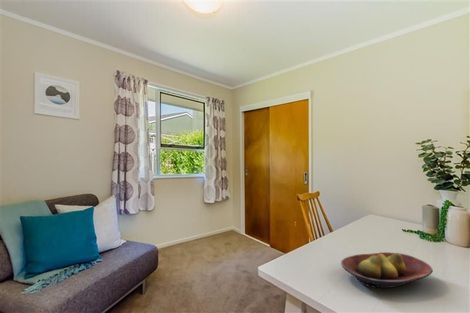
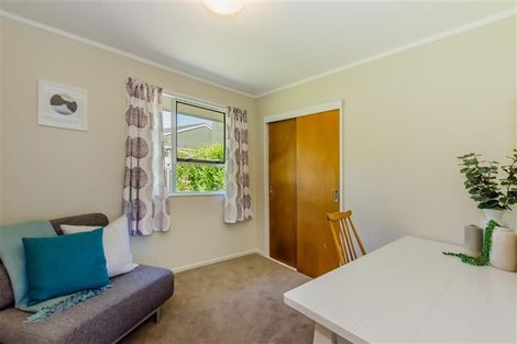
- fruit bowl (385, 265)
